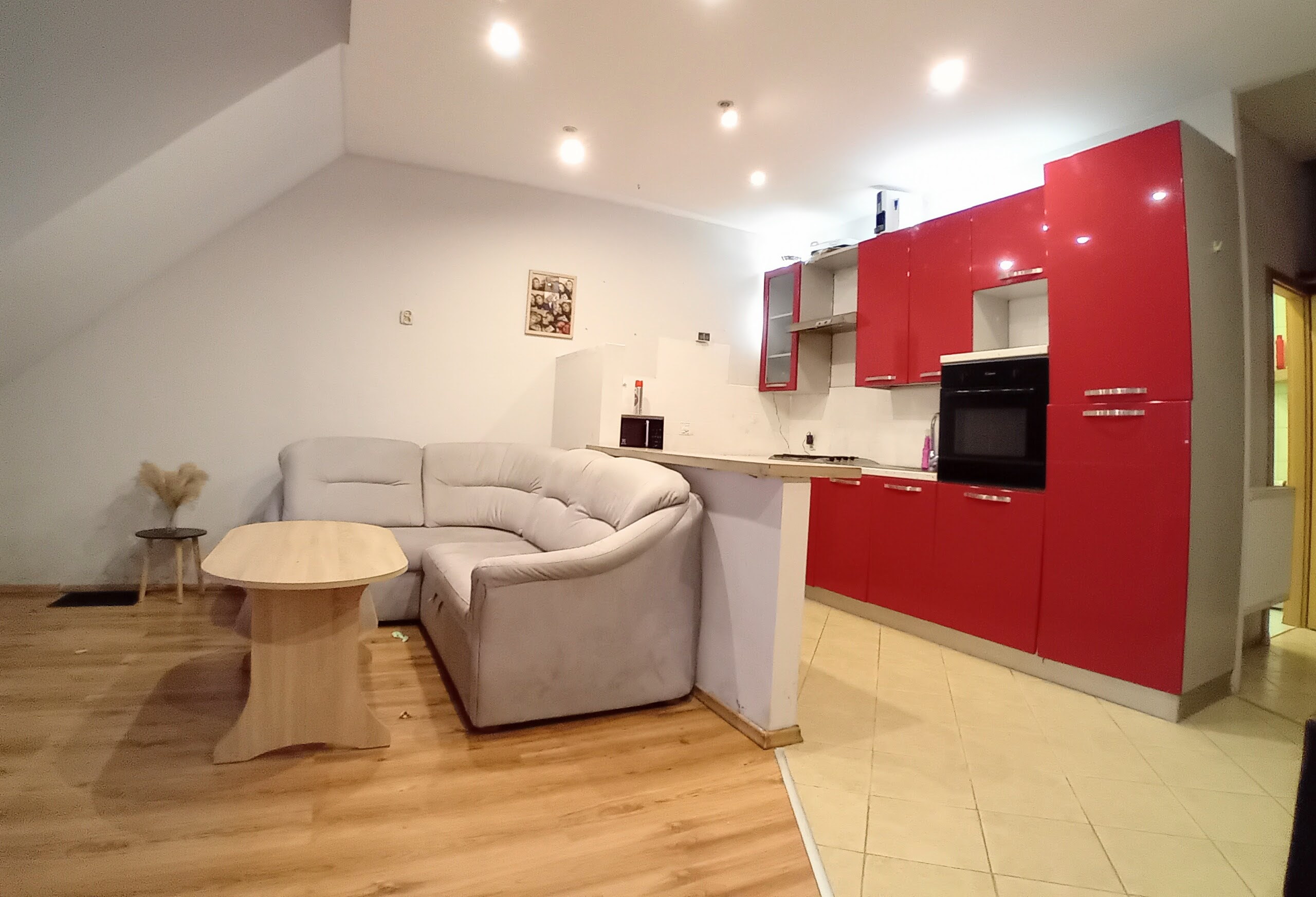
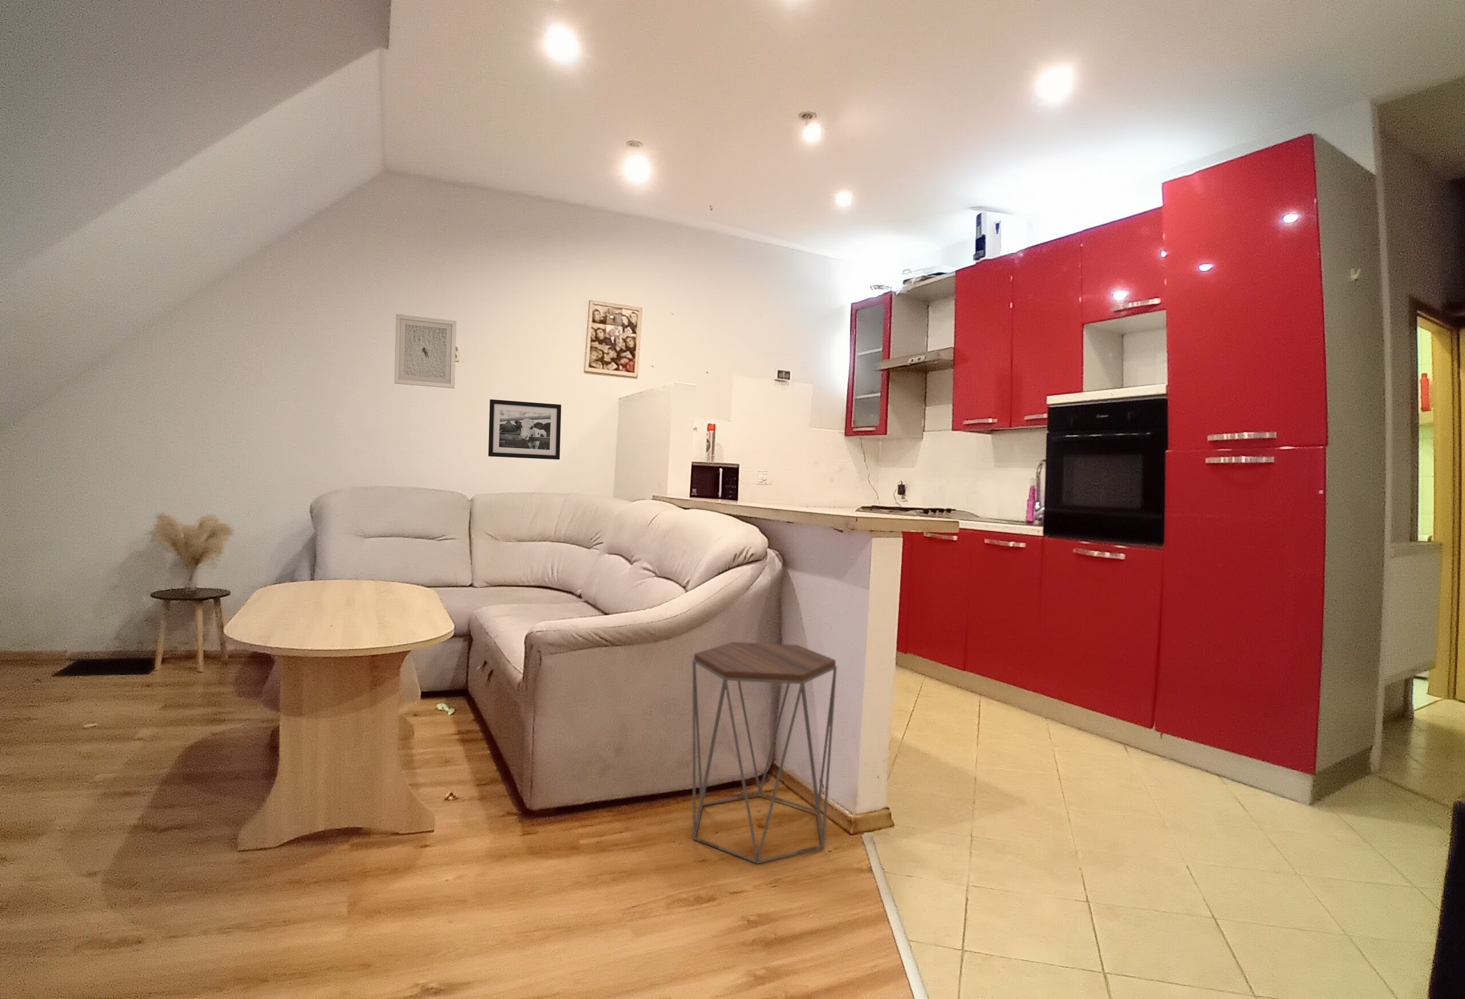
+ wall art (425, 352)
+ picture frame (525, 430)
+ side table (771, 743)
